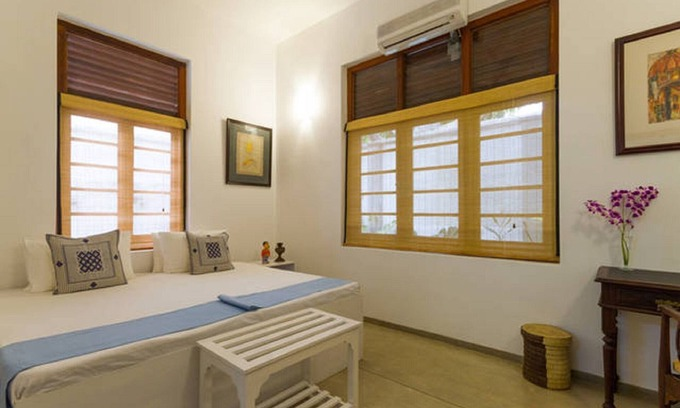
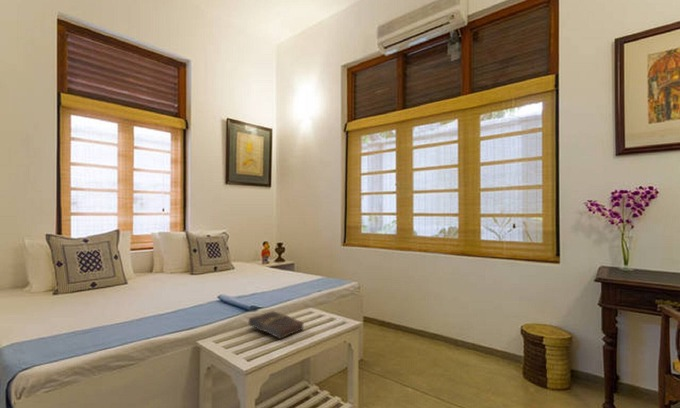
+ book (275, 322)
